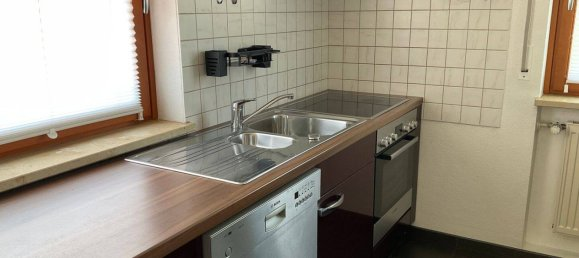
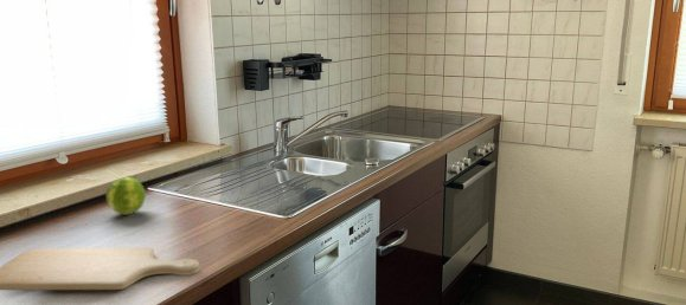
+ chopping board (102, 267)
+ fruit (126, 195)
